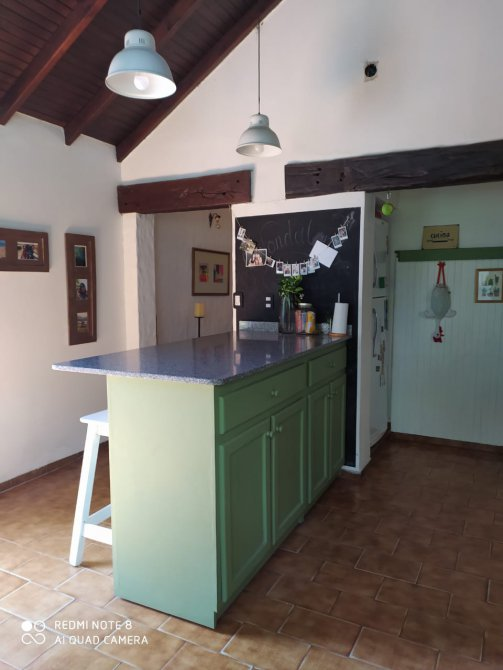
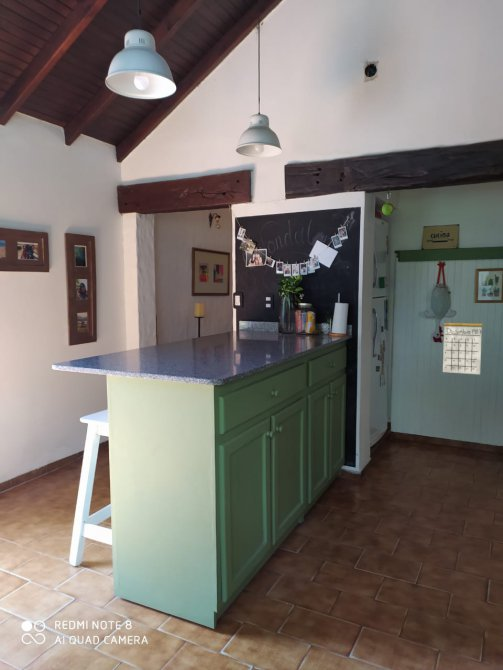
+ calendar (462, 342)
